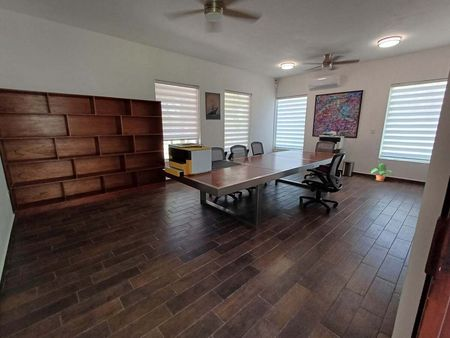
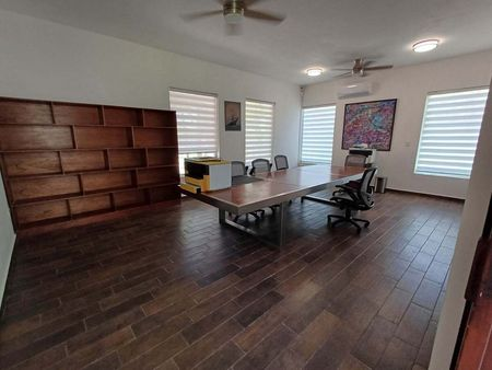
- potted plant (381, 170)
